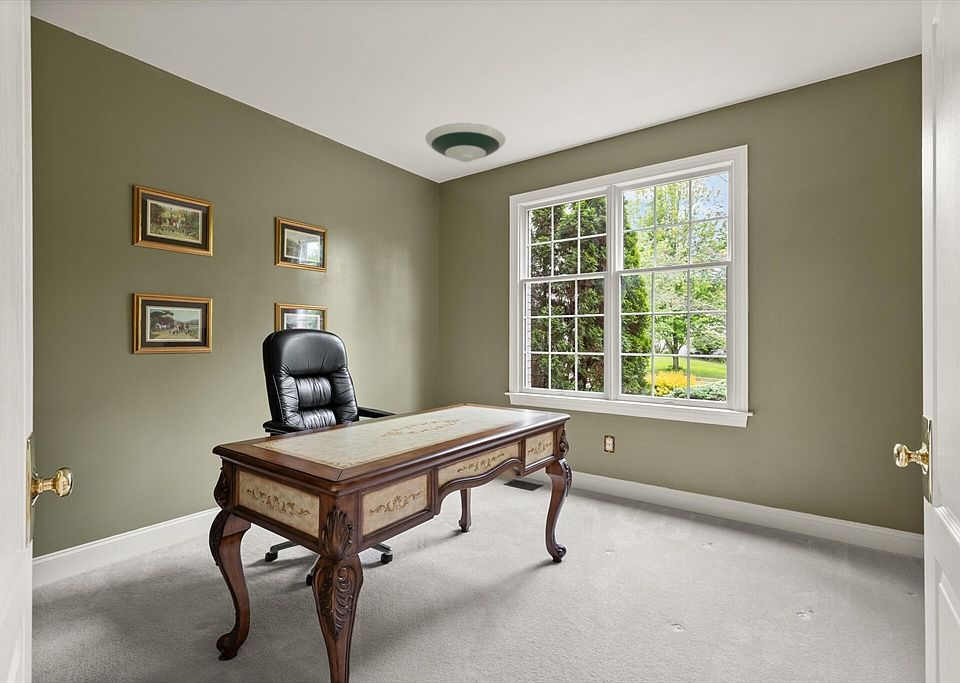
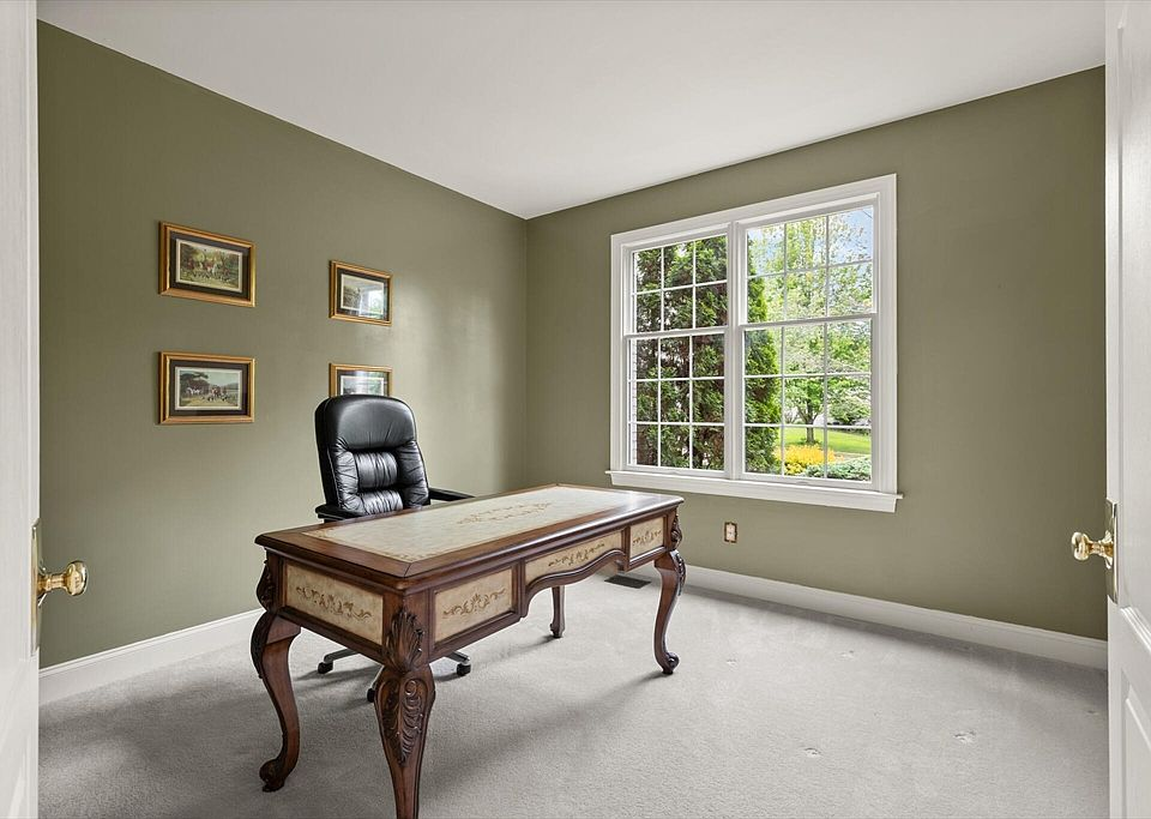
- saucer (465, 149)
